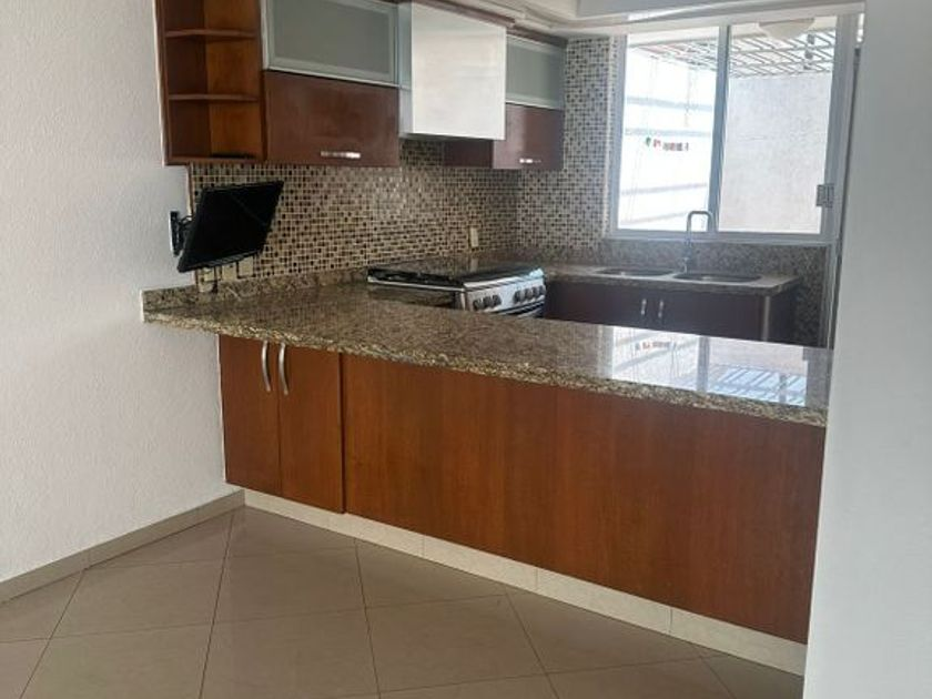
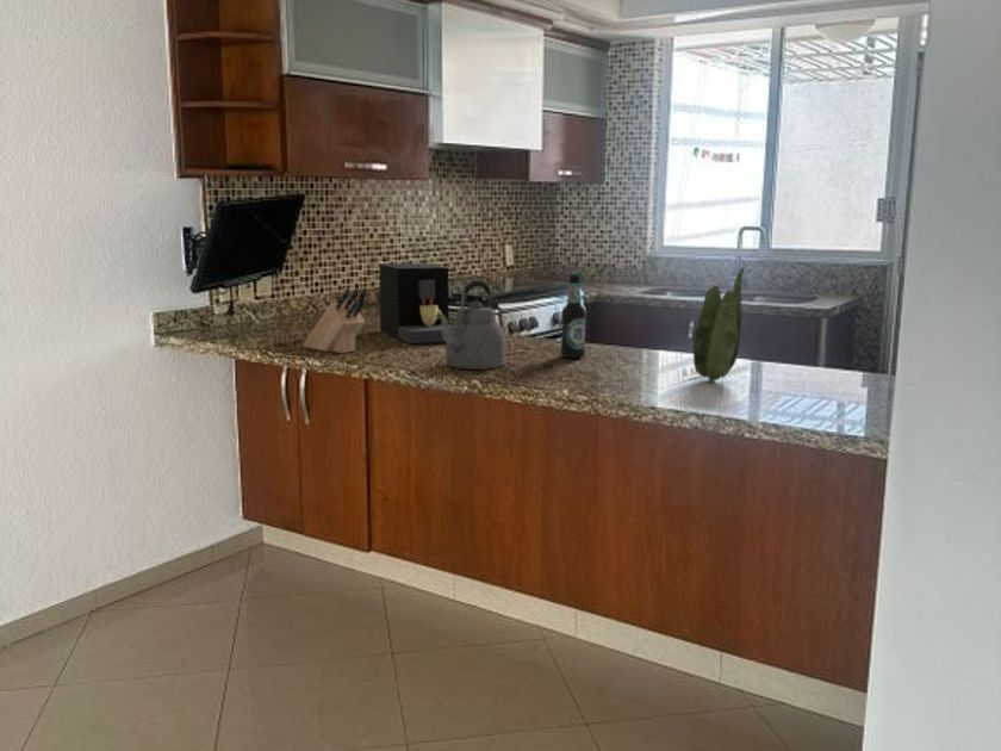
+ plant (720, 324)
+ coffee maker (418, 302)
+ bottle (573, 315)
+ knife block (336, 317)
+ kettle (466, 324)
